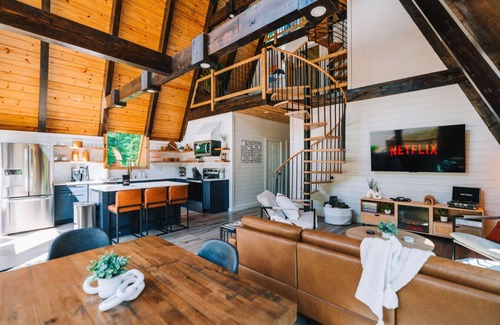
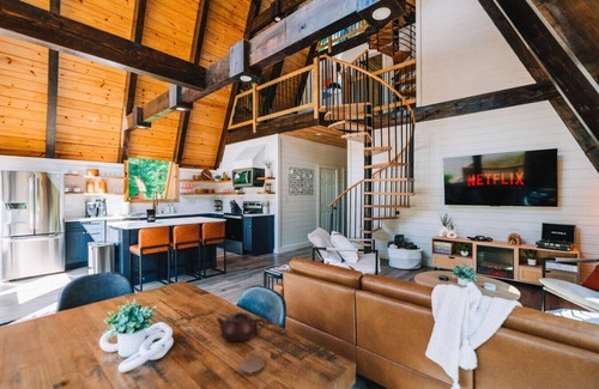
+ teapot (240, 323)
+ coaster (252, 365)
